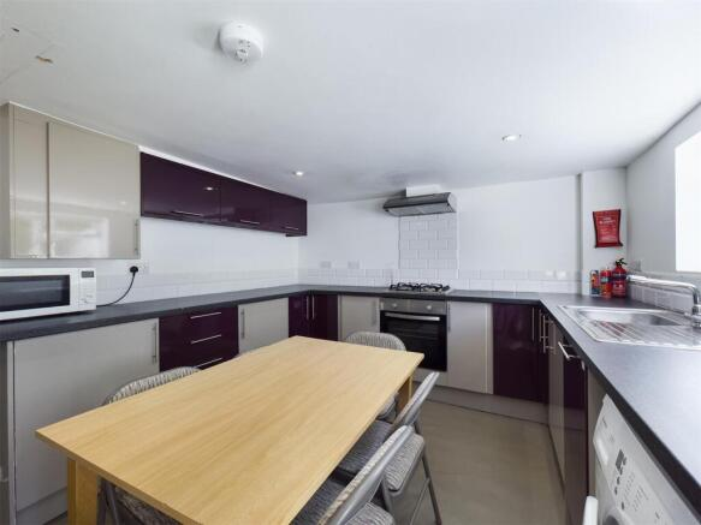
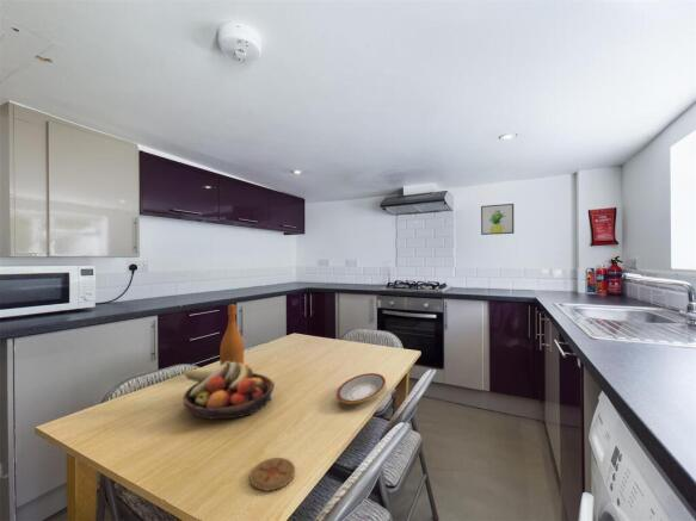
+ plate (362, 389)
+ wall art (497, 219)
+ fruit bowl (229, 385)
+ wine bottle (232, 337)
+ coaster (272, 472)
